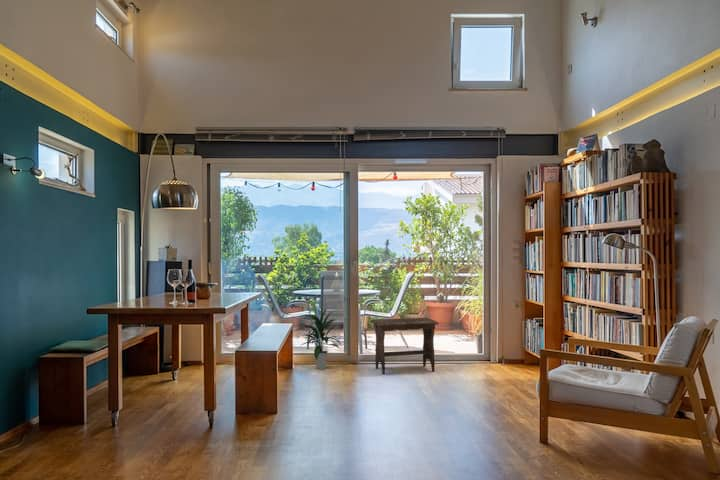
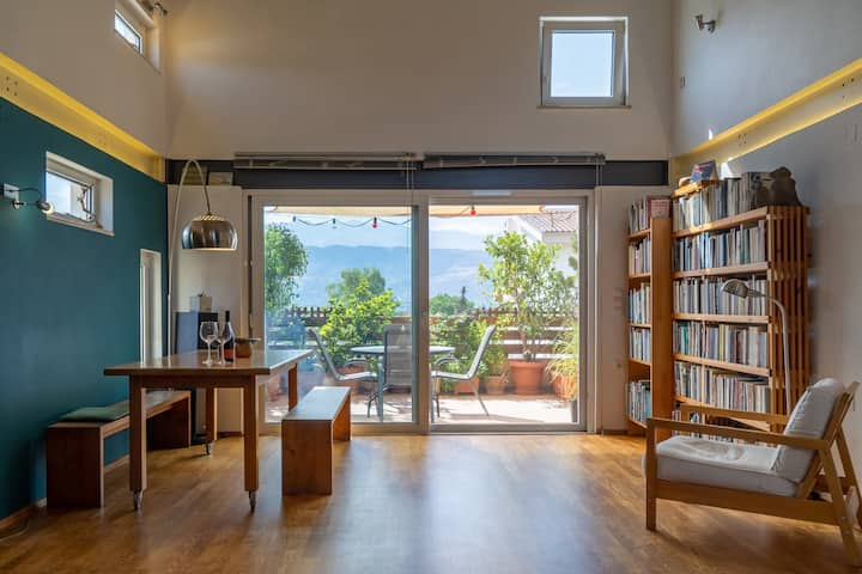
- indoor plant (319, 338)
- footstool (404, 351)
